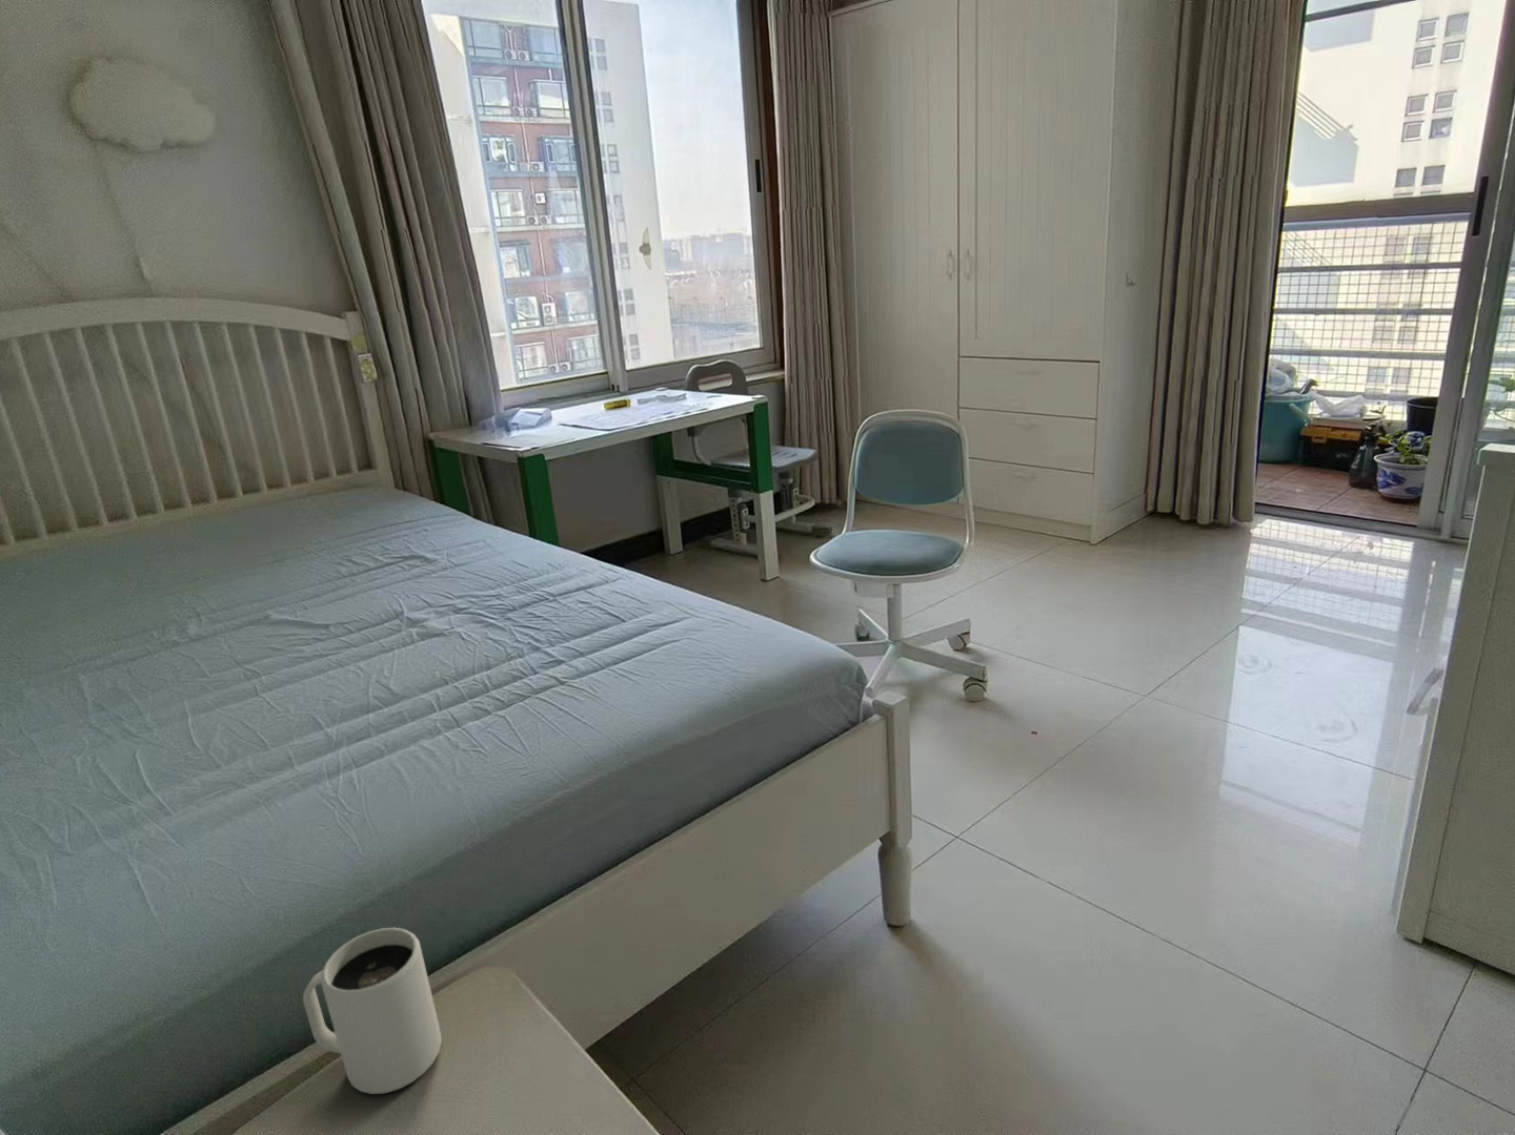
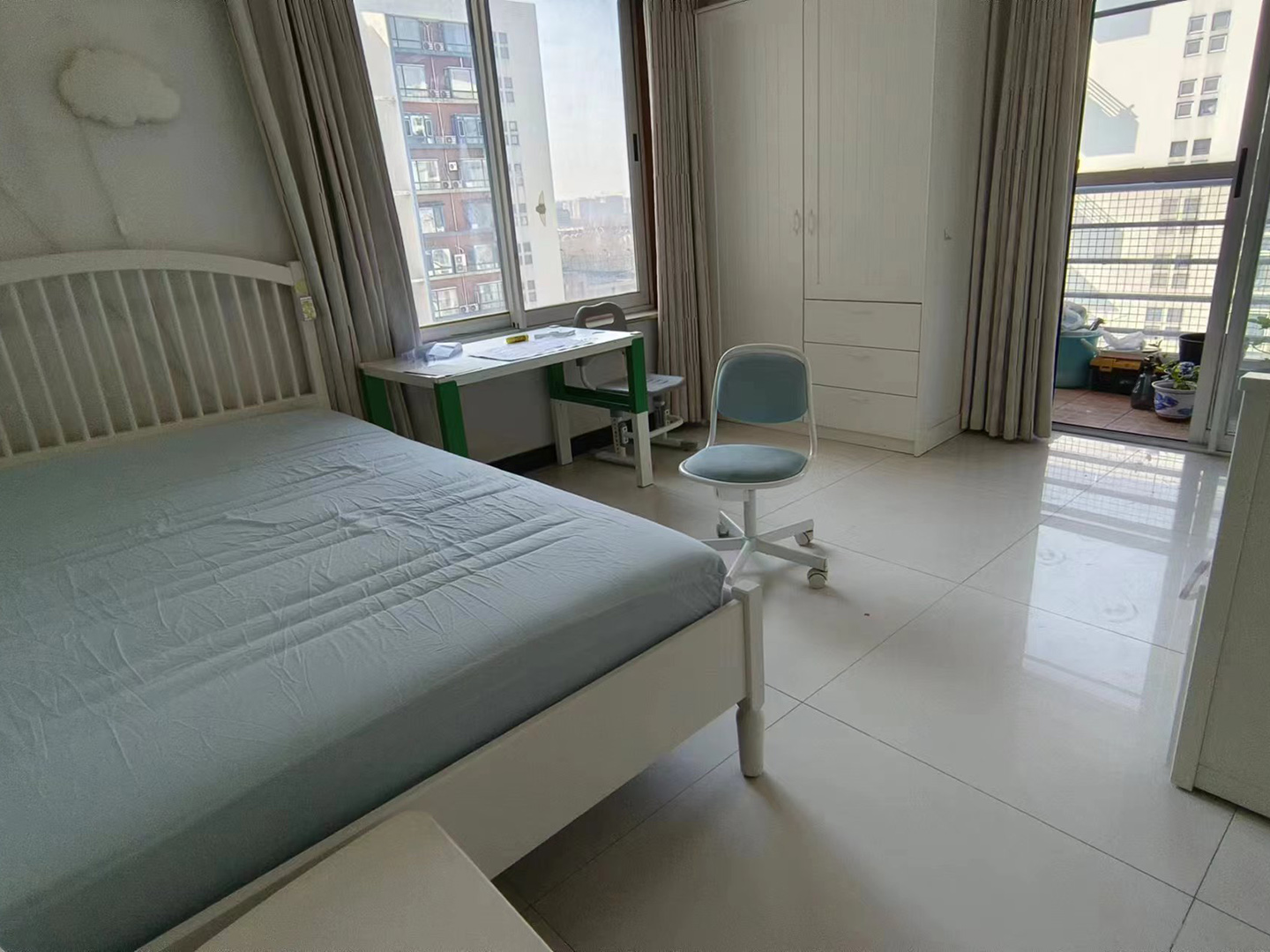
- mug (370, 1009)
